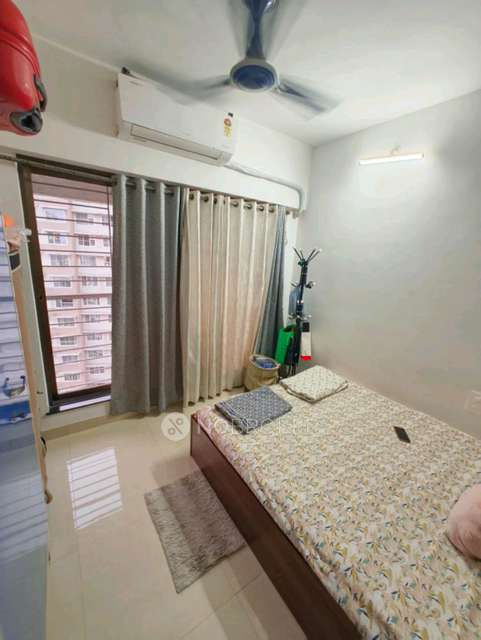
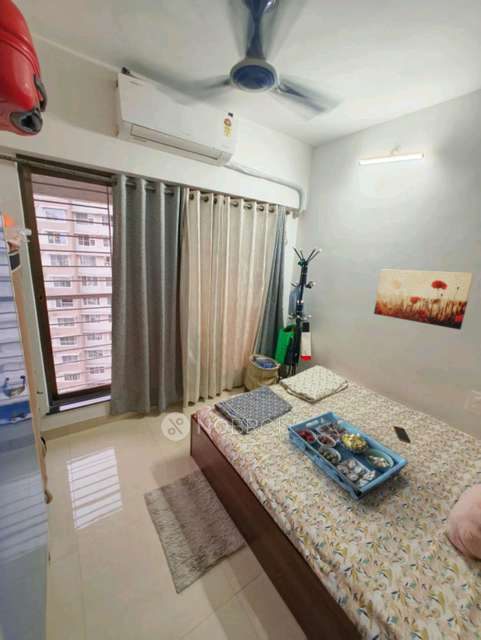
+ wall art (417, 296)
+ serving tray (342, 447)
